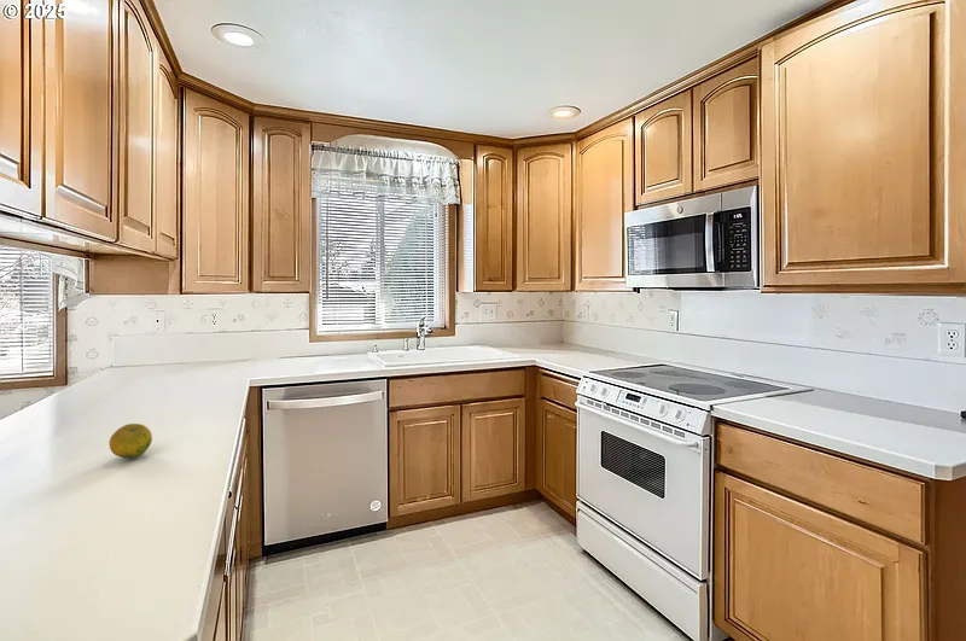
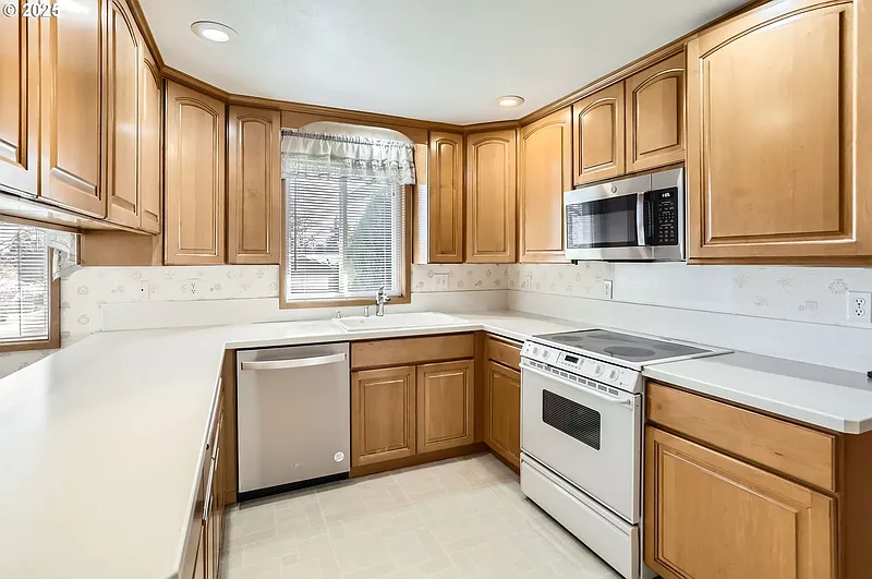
- fruit (130, 441)
